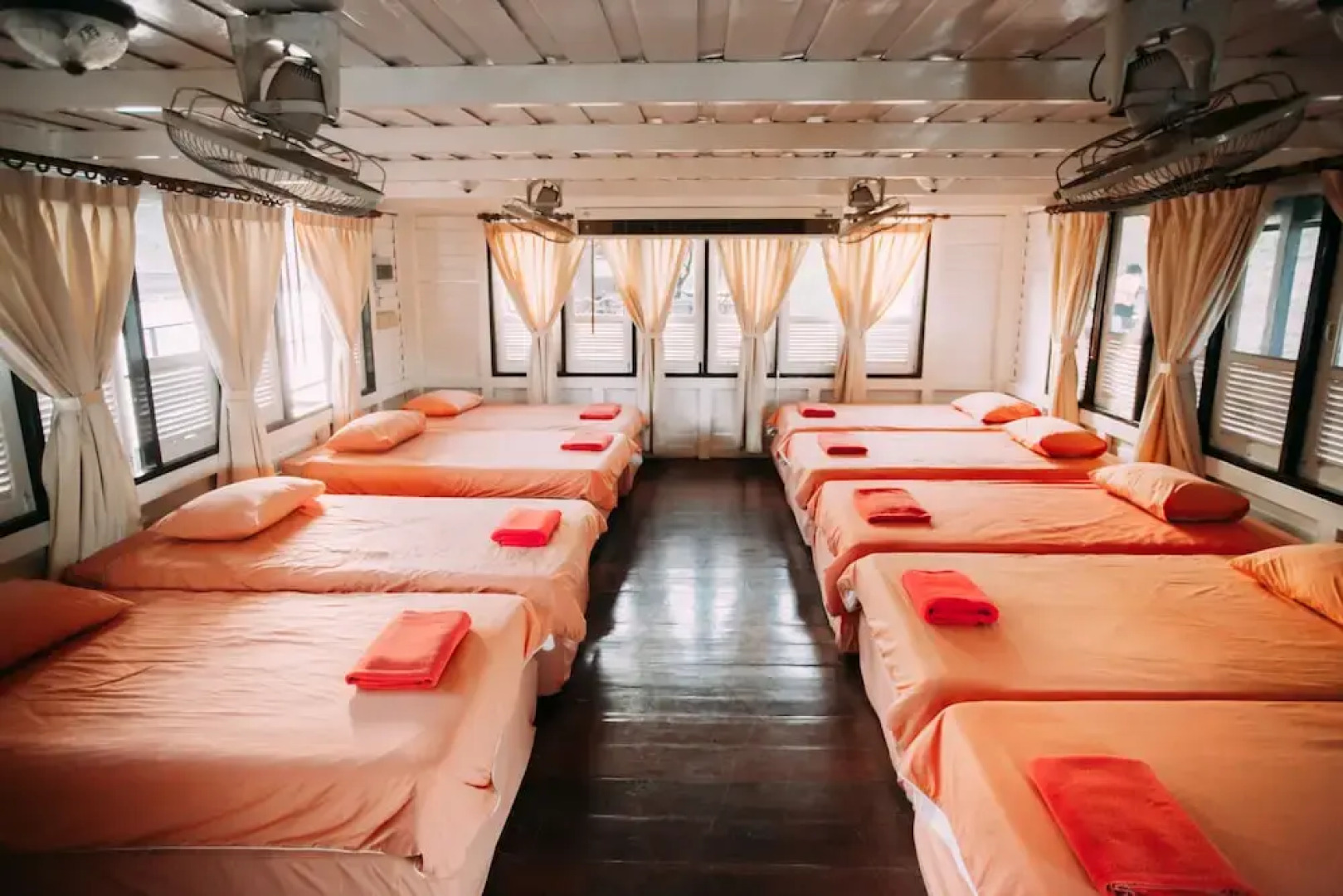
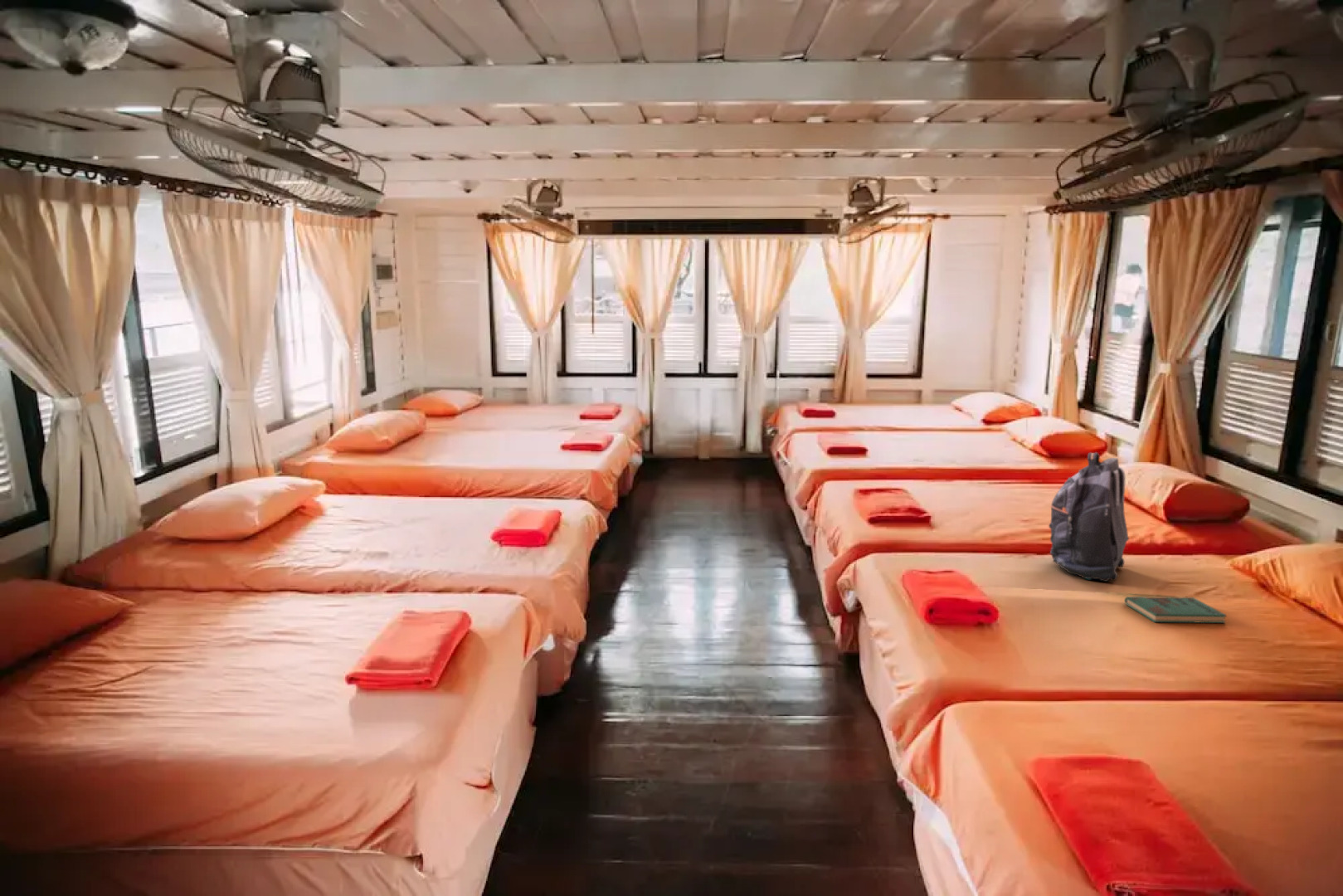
+ book (1173, 608)
+ backpack (1098, 513)
